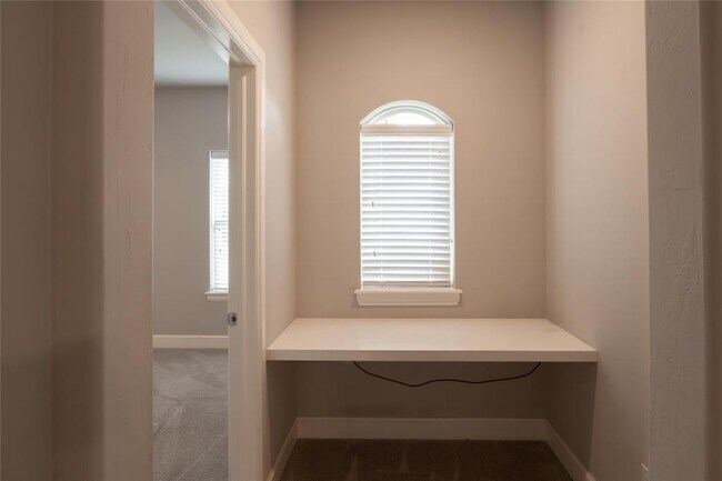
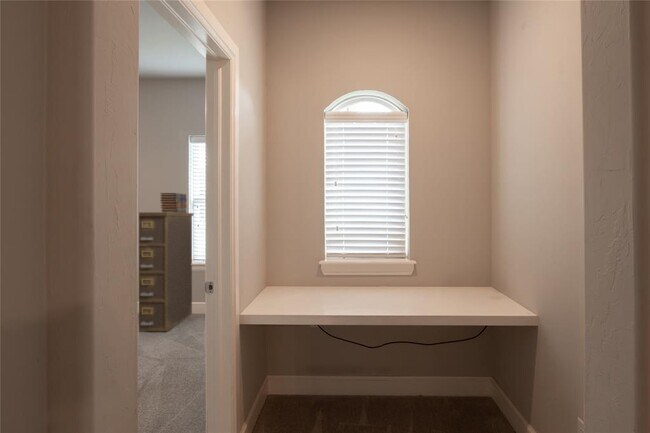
+ filing cabinet (161, 267)
+ book stack (173, 203)
